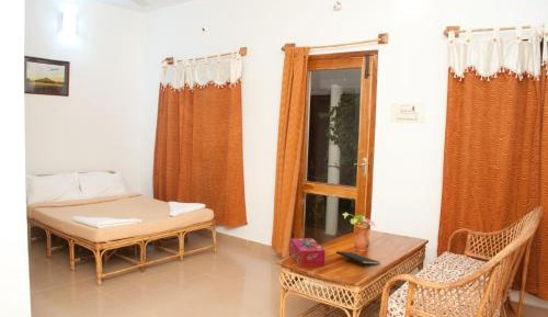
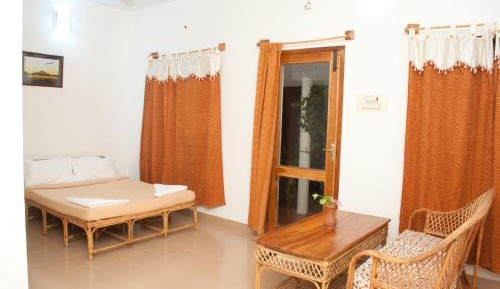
- tissue box (306, 251)
- notepad (357, 257)
